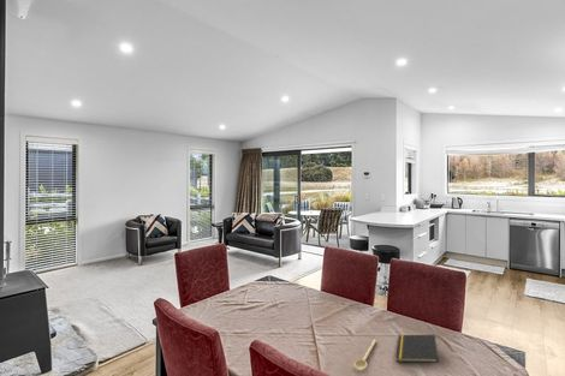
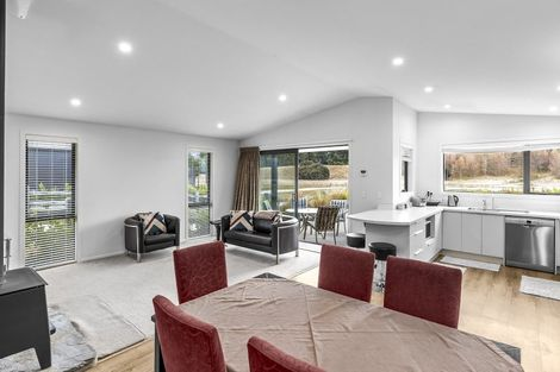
- spoon (367, 353)
- notepad (416, 347)
